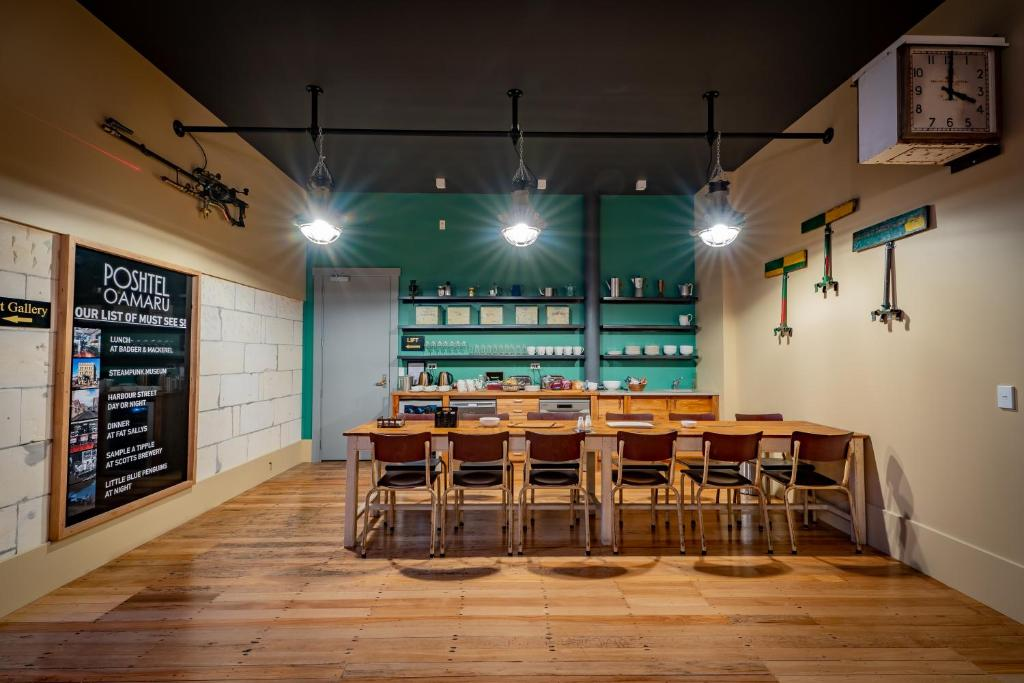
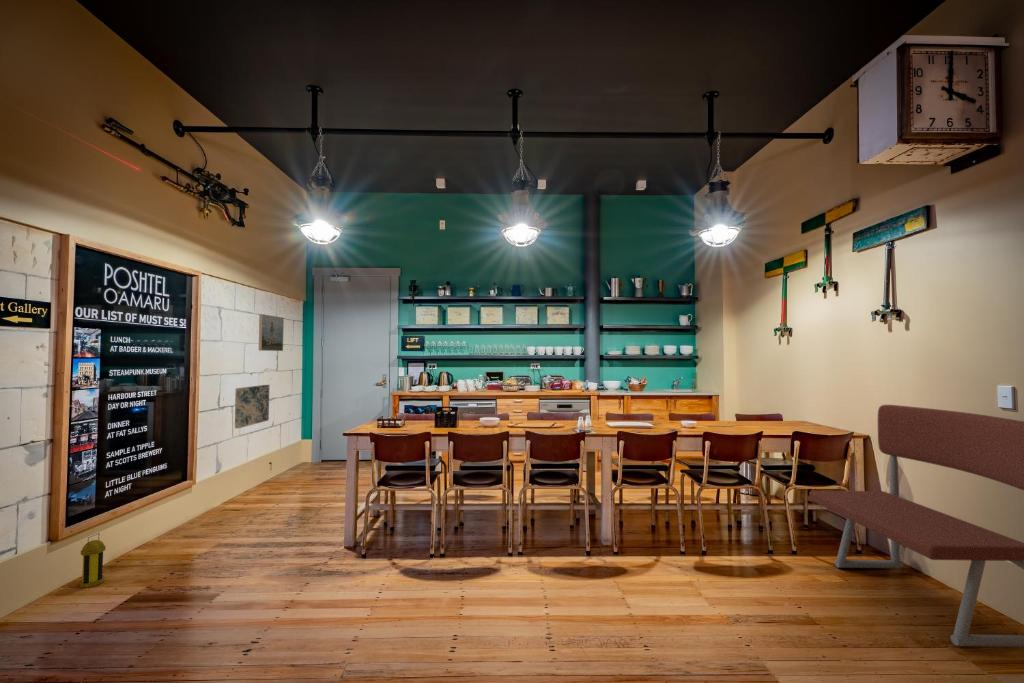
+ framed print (271, 333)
+ bench (916, 505)
+ lantern (92, 559)
+ wall art (252, 405)
